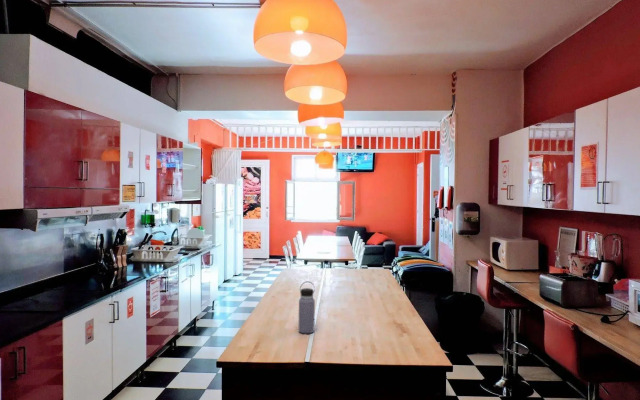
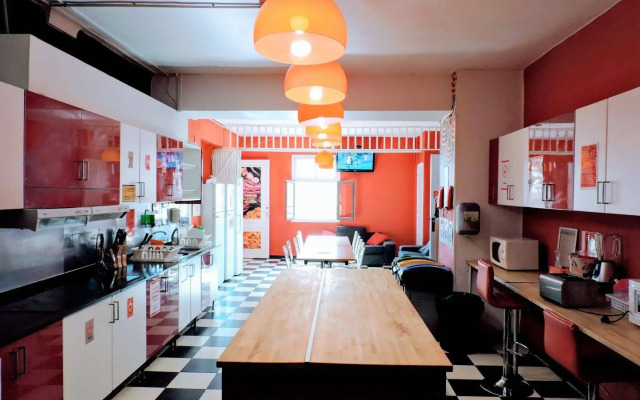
- water bottle (306, 307)
